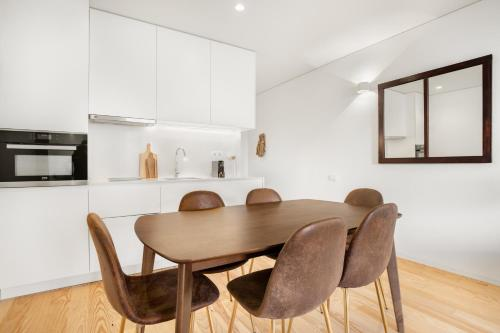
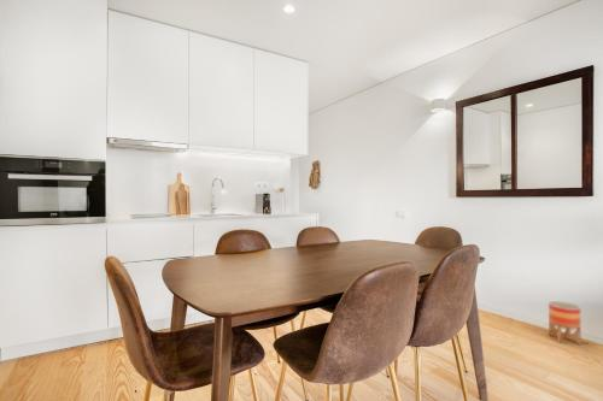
+ planter (563, 322)
